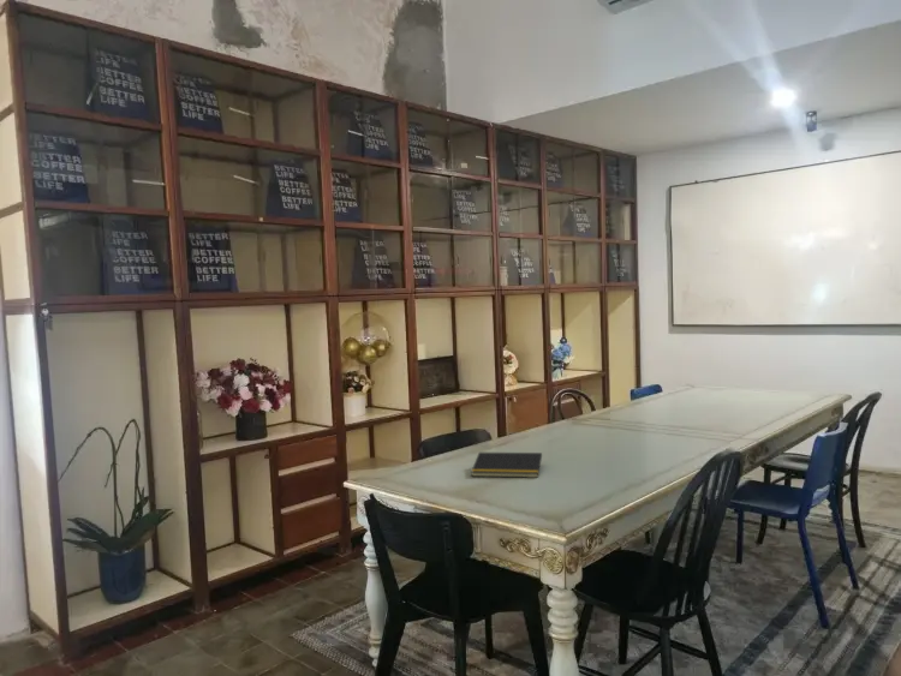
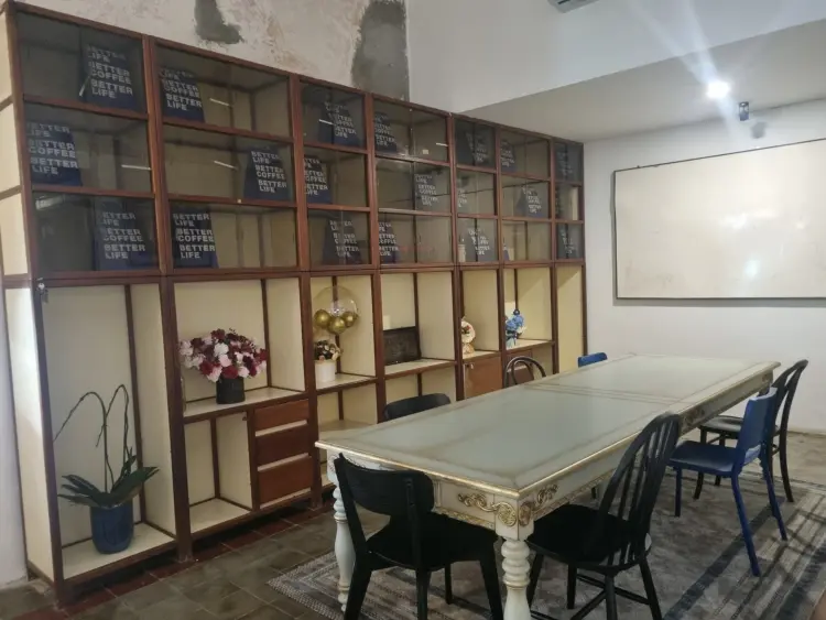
- notepad (507, 463)
